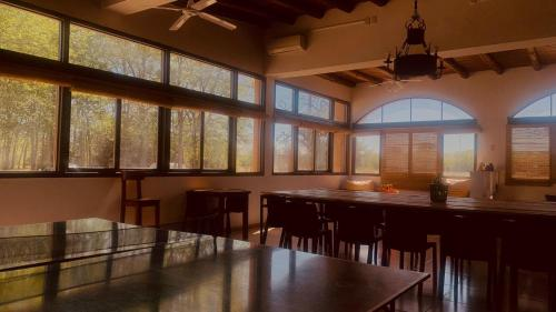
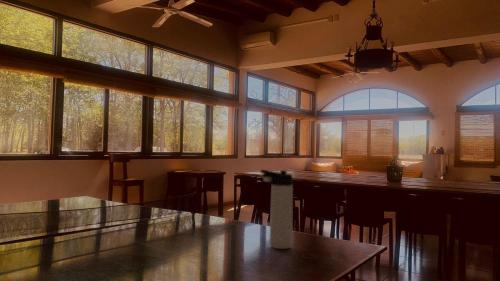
+ thermos bottle (276, 208)
